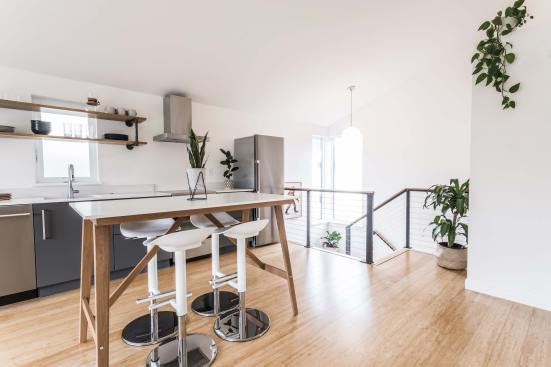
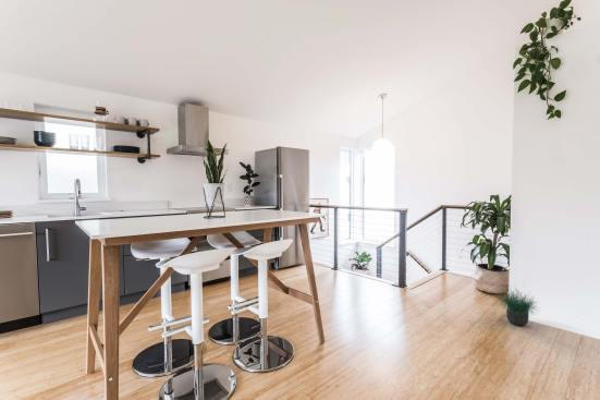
+ potted plant (517, 302)
